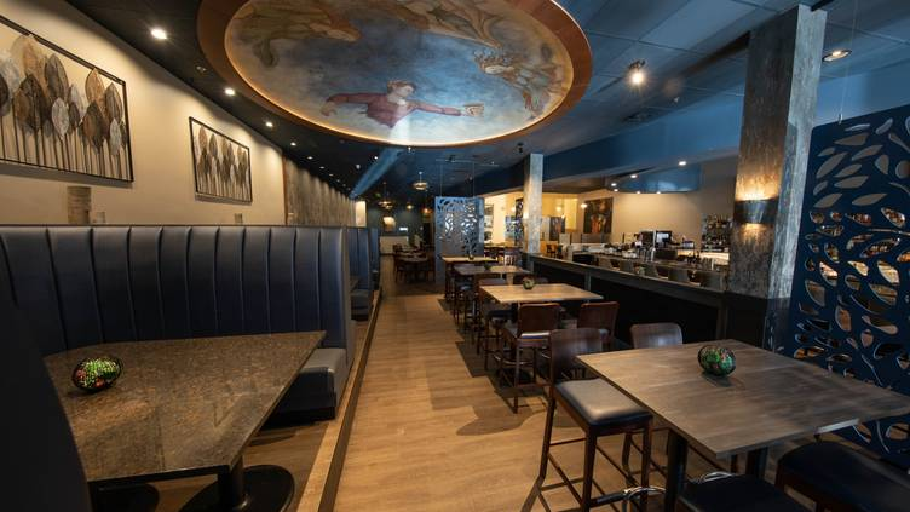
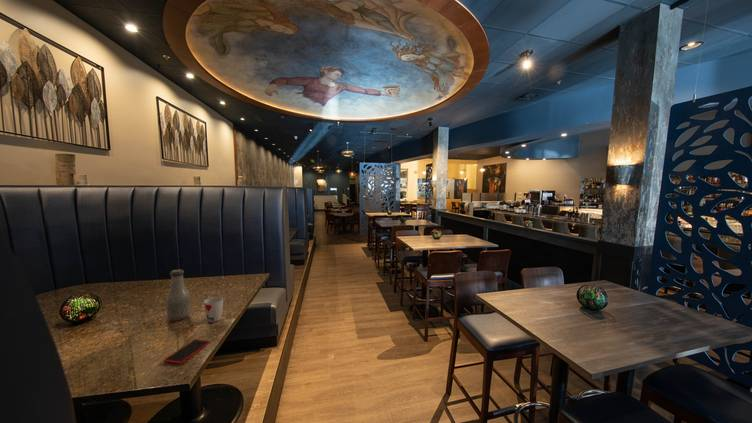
+ cup (214, 309)
+ bottle (178, 294)
+ smartphone (188, 350)
